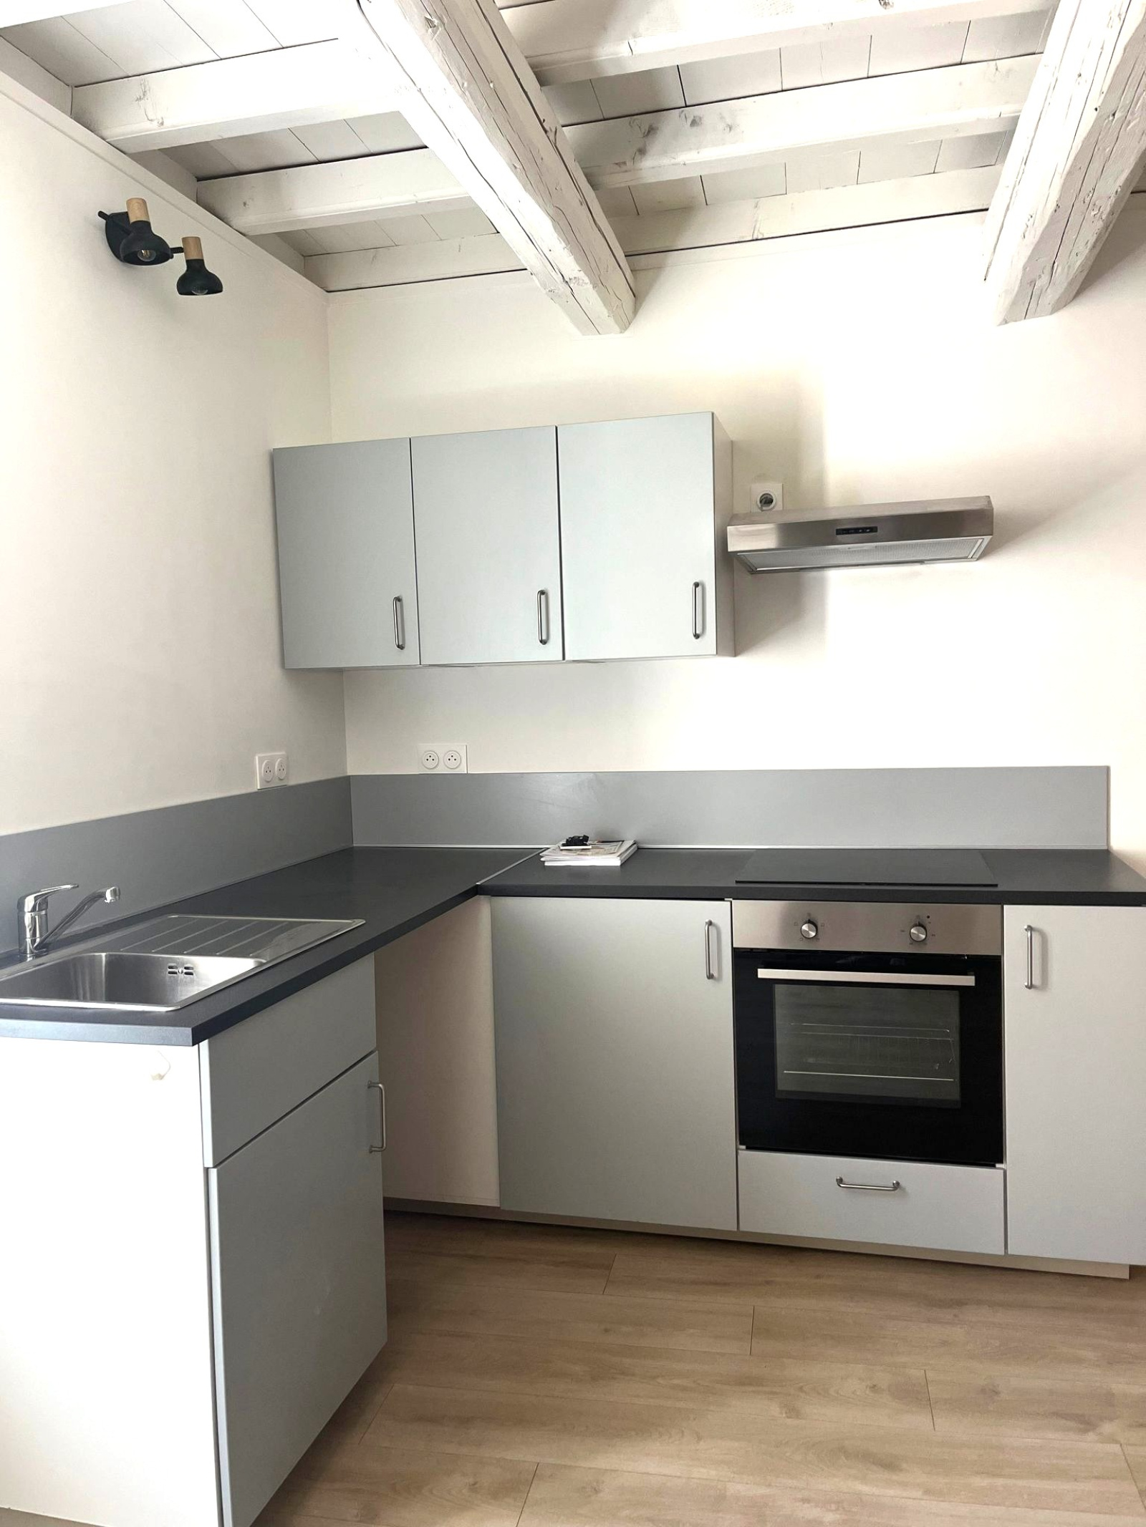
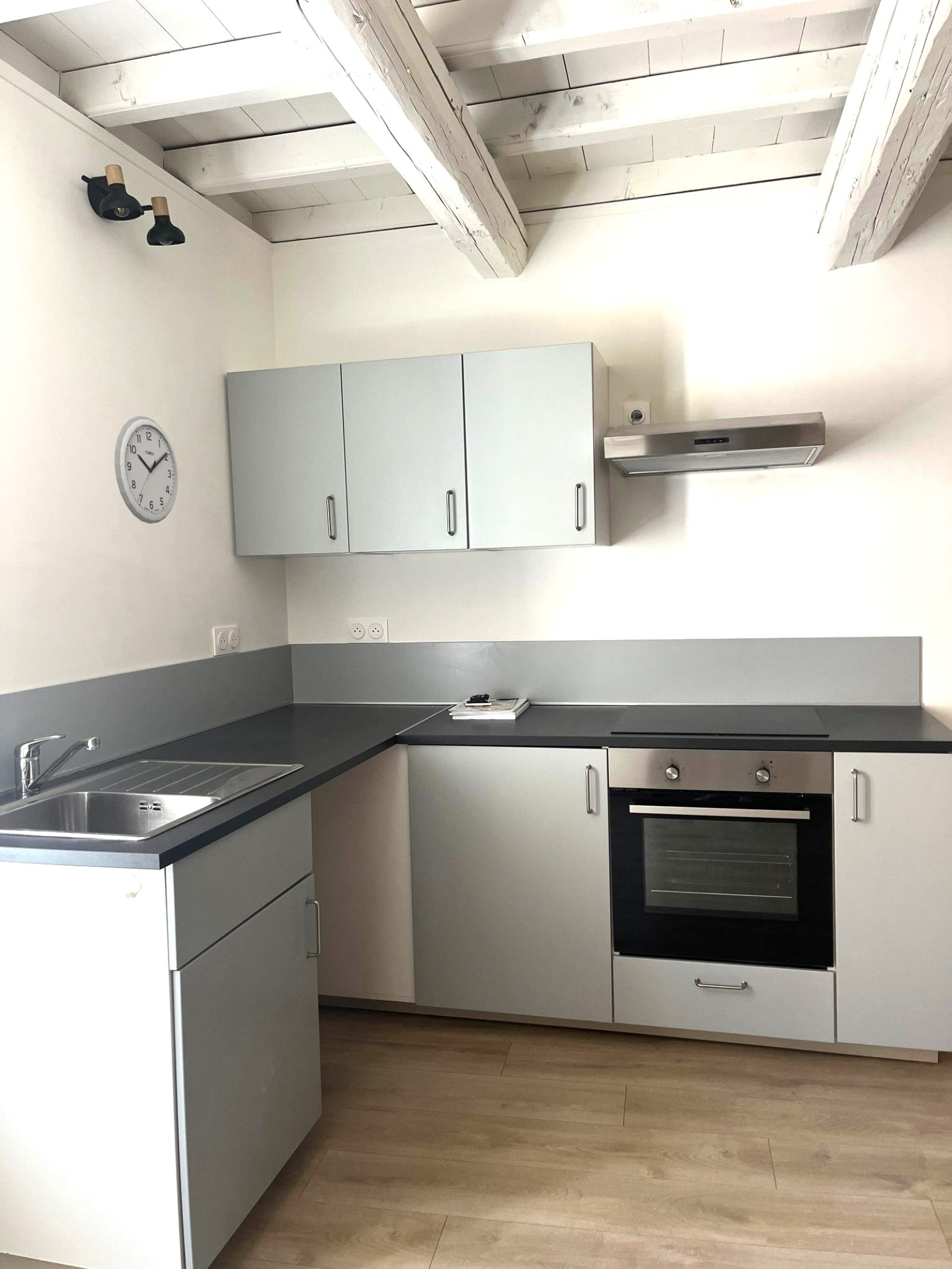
+ wall clock (149, 470)
